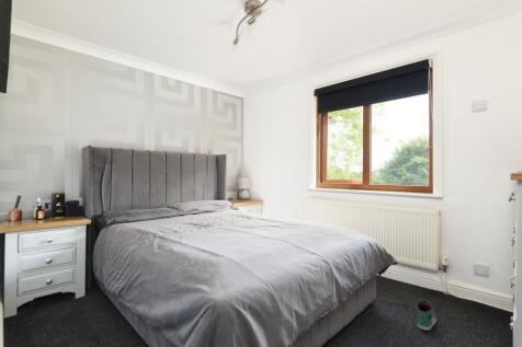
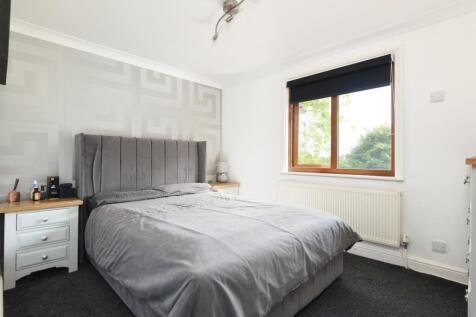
- sneaker (425, 310)
